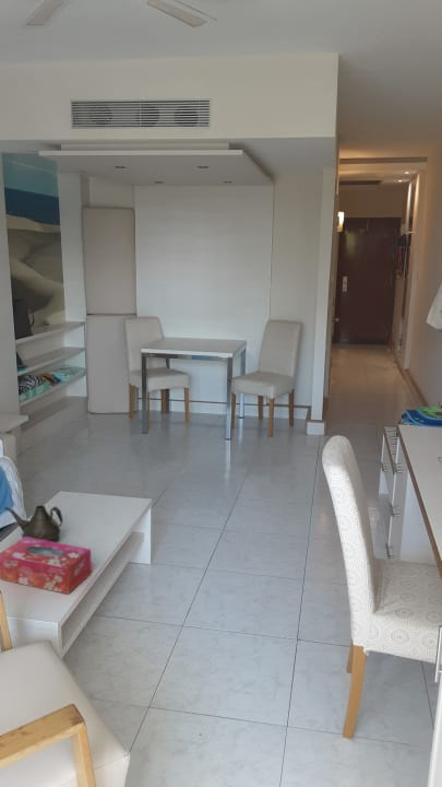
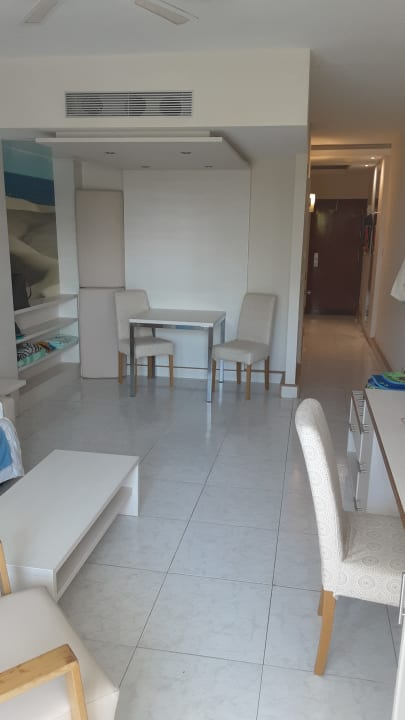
- teapot (34, 522)
- tissue box (45, 564)
